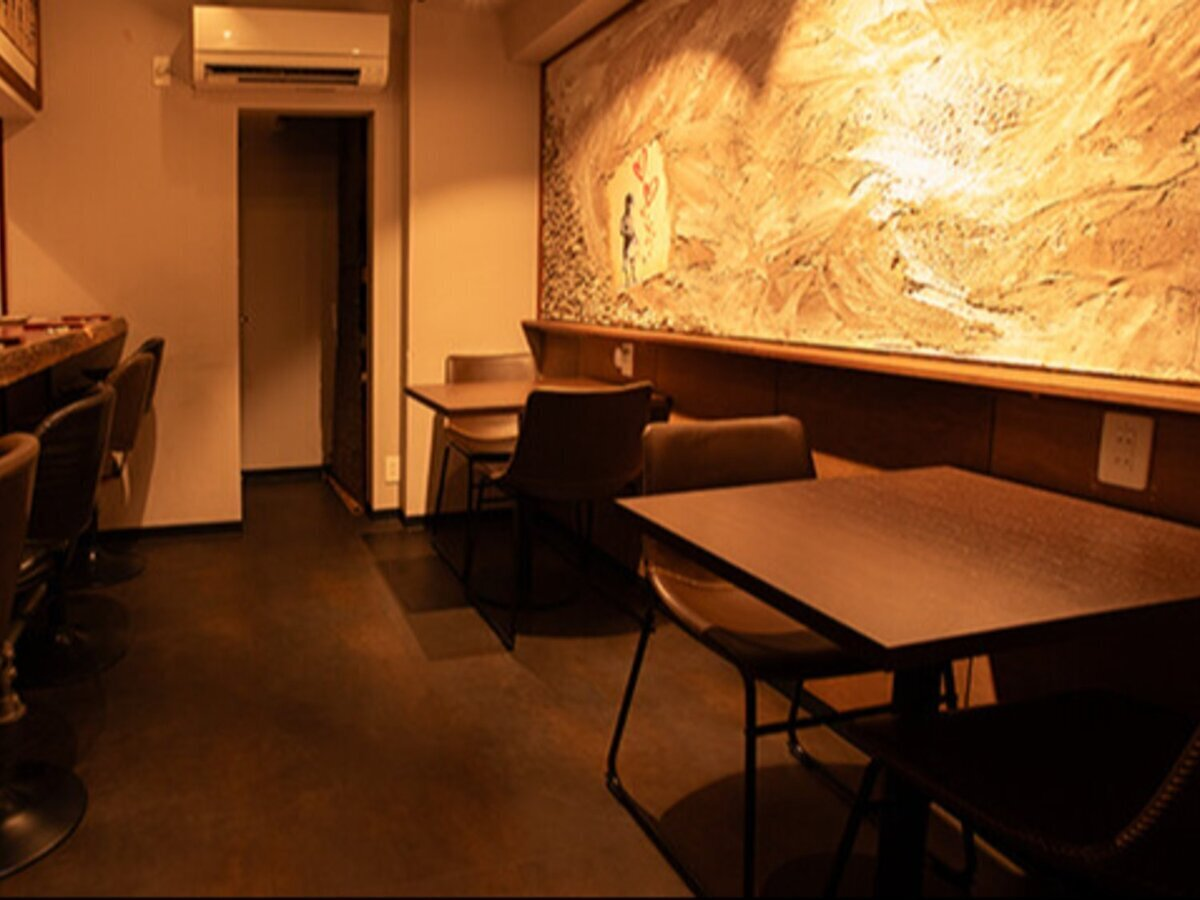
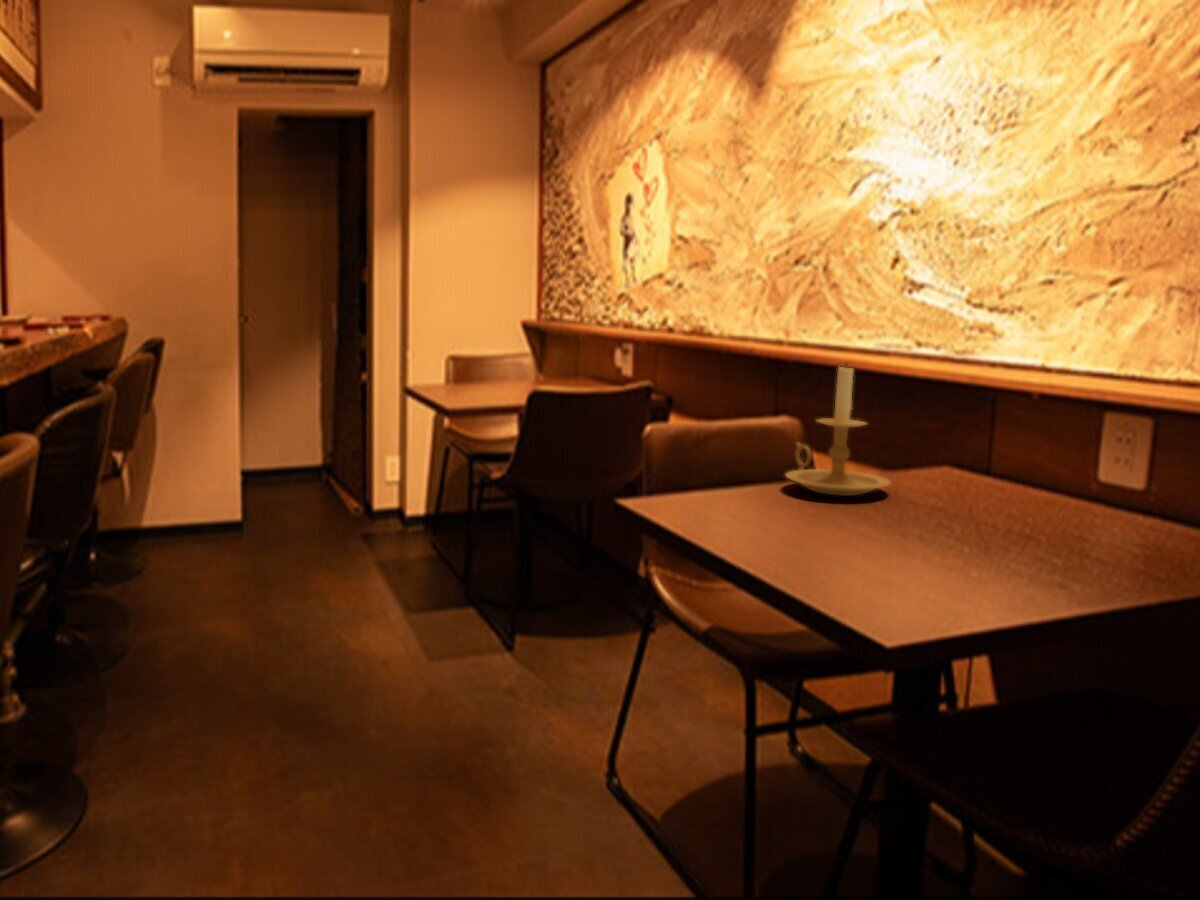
+ candle holder (841, 427)
